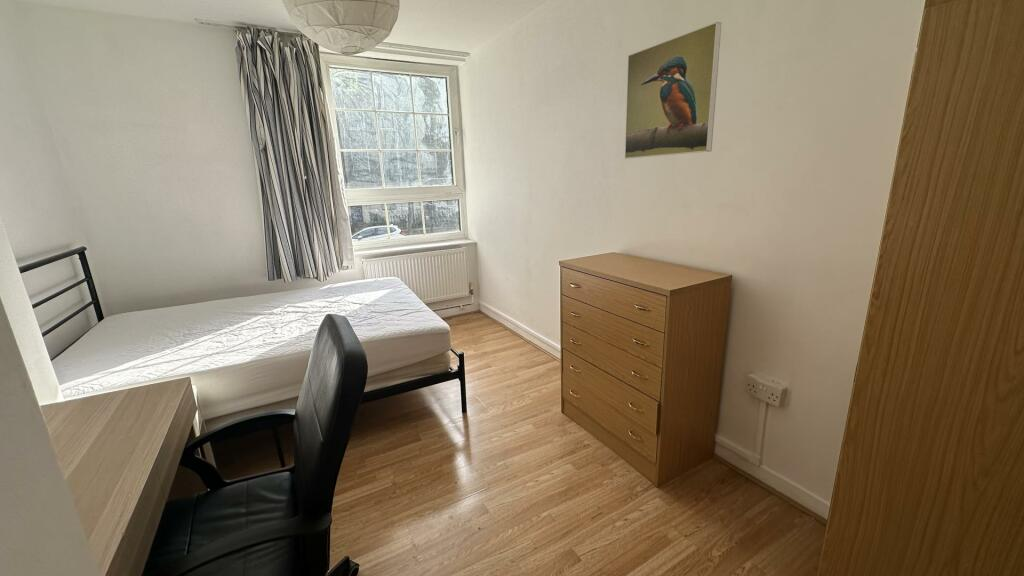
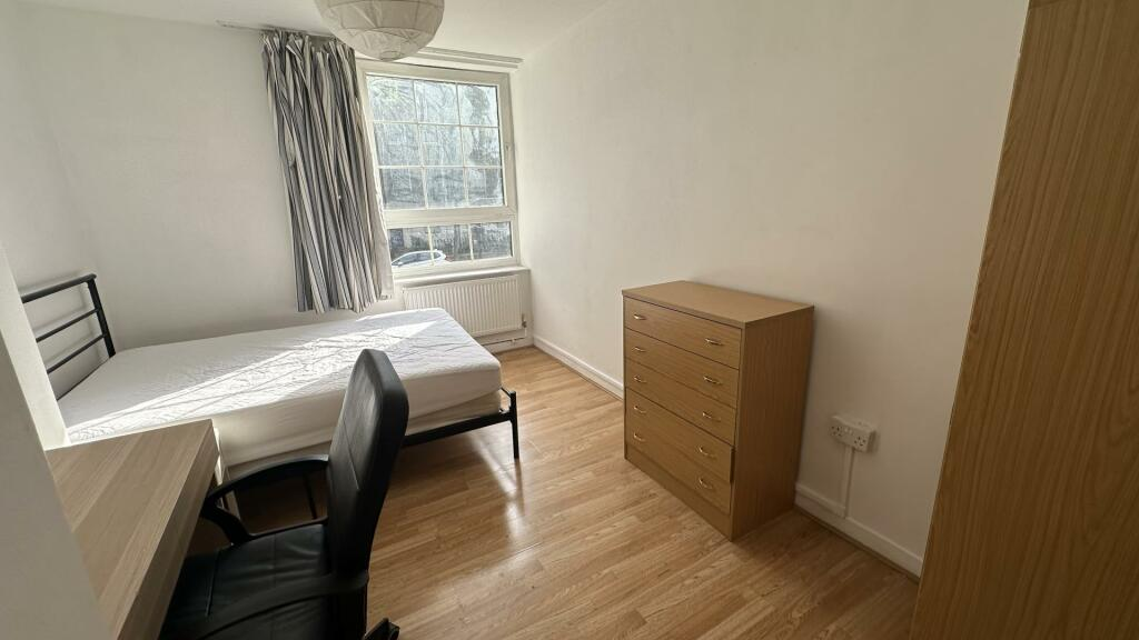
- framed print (666, 99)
